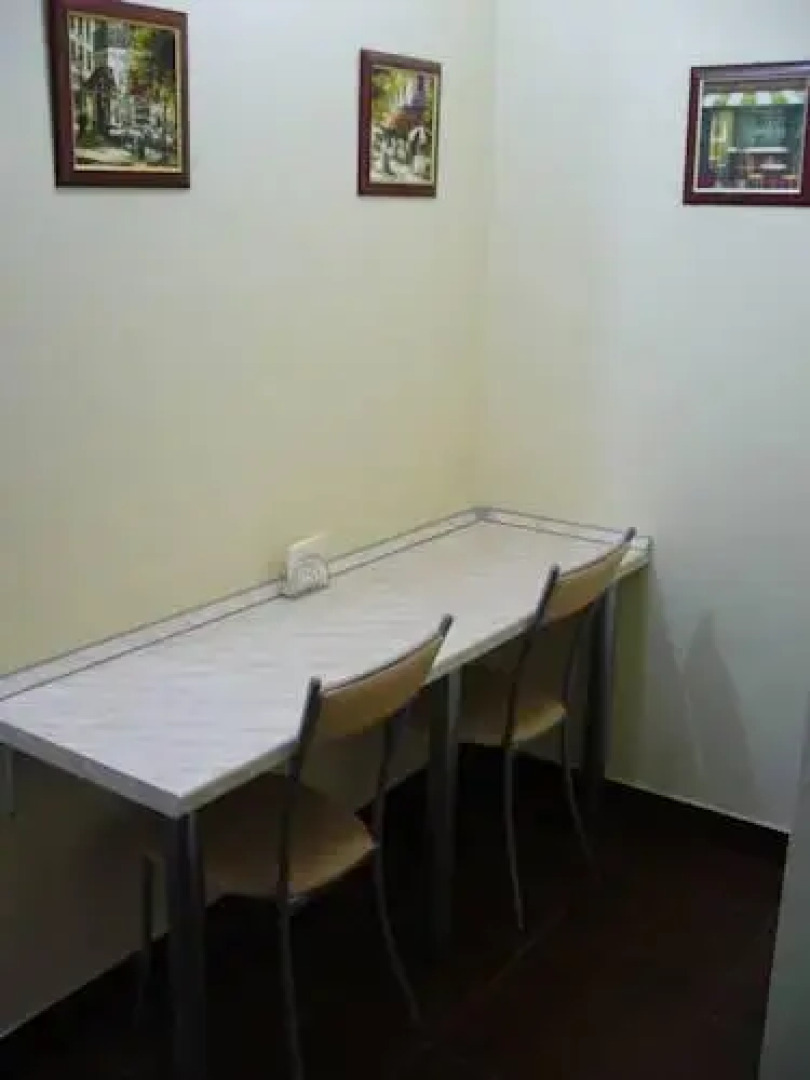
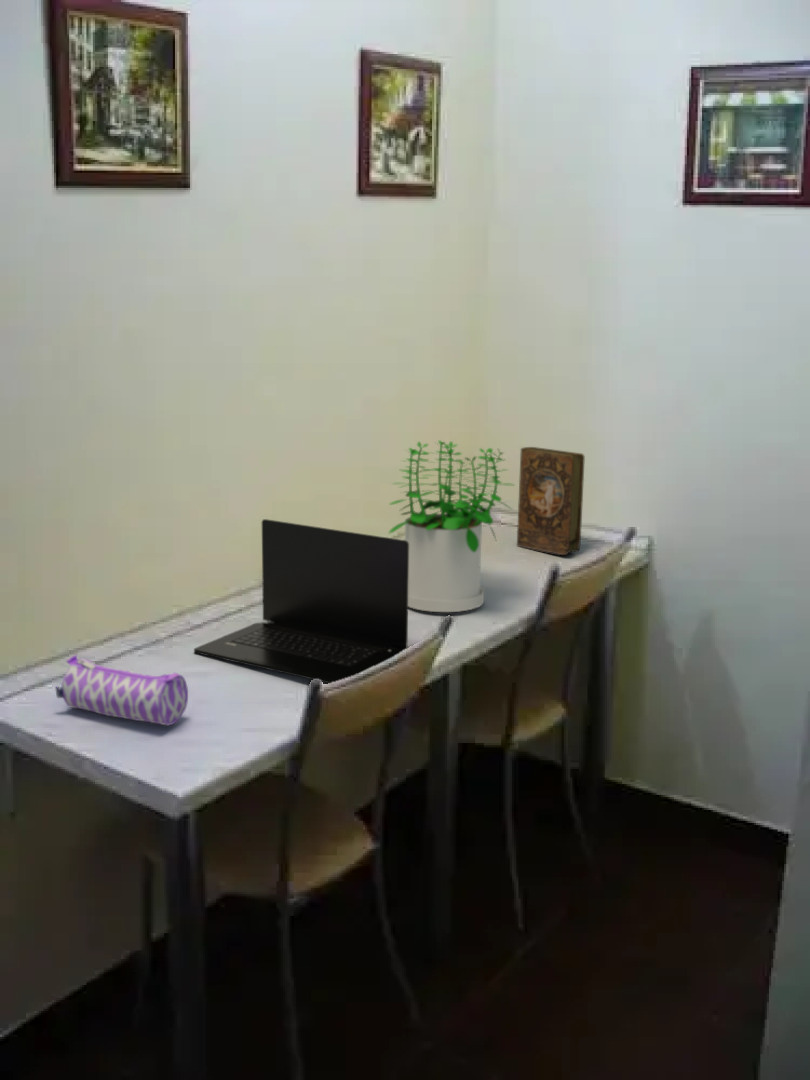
+ book (548, 500)
+ laptop (300, 597)
+ potted plant (449, 520)
+ pencil case (124, 688)
